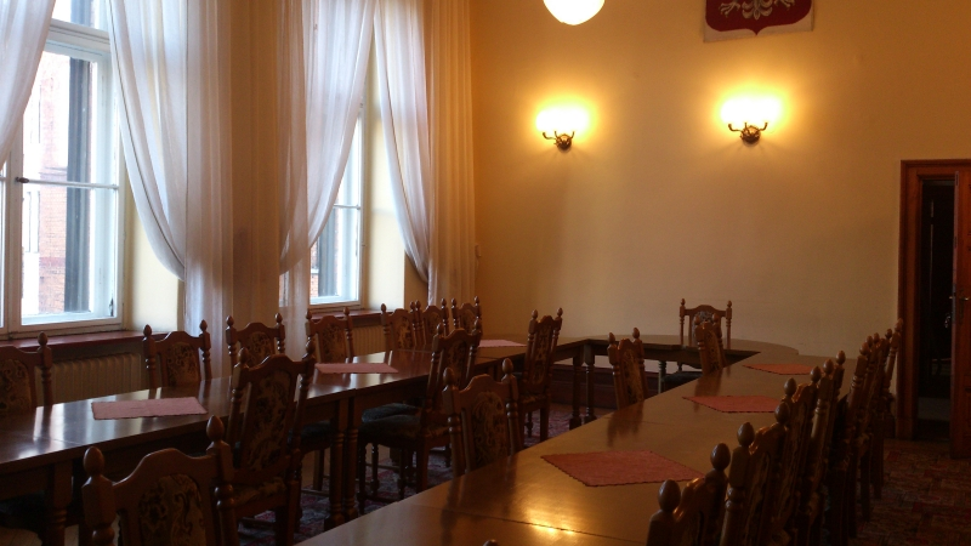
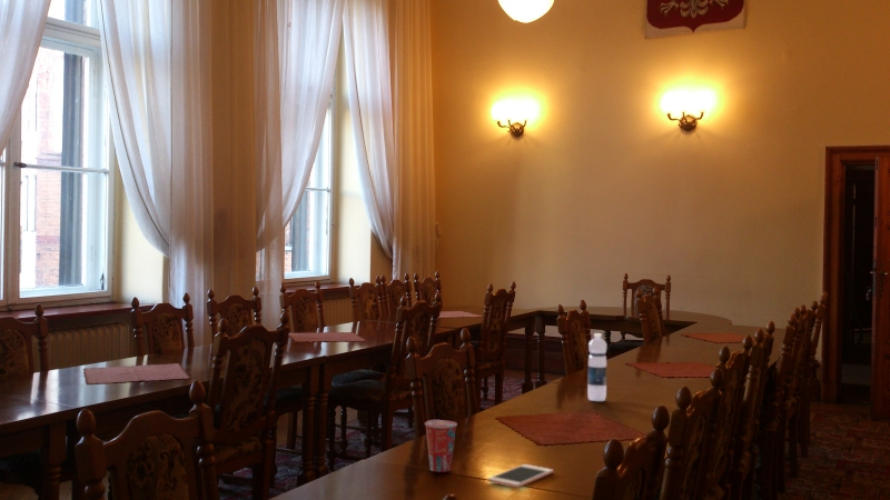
+ cup (438, 446)
+ water bottle (596, 367)
+ cell phone (521, 476)
